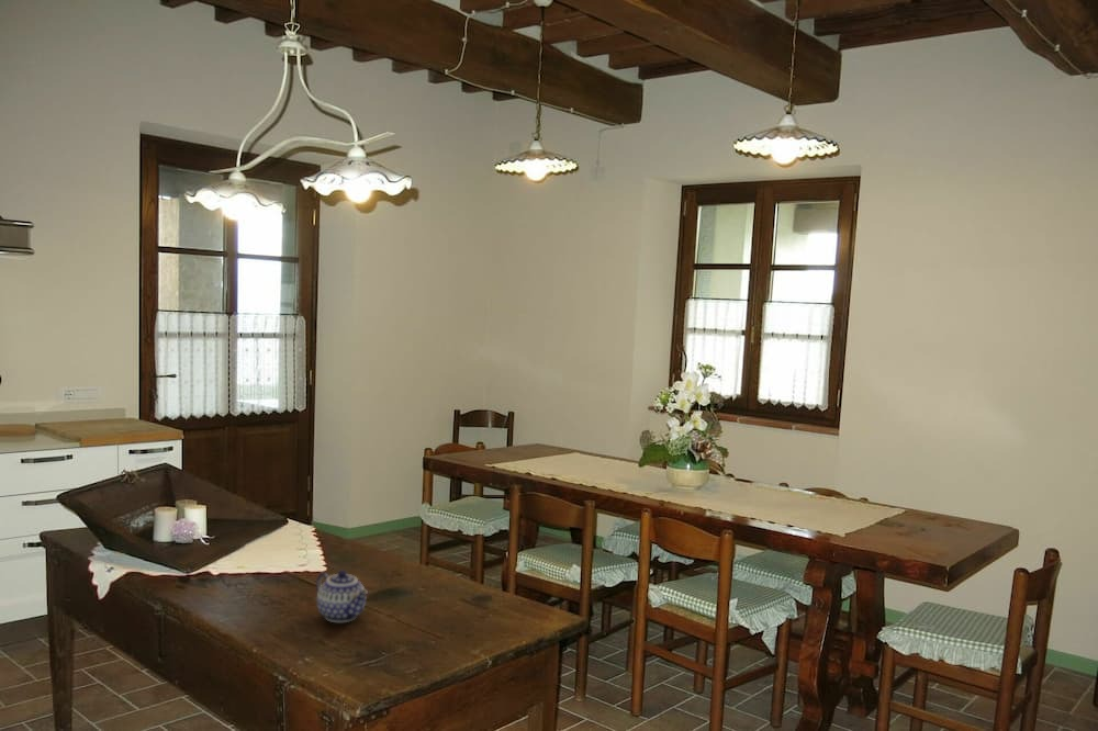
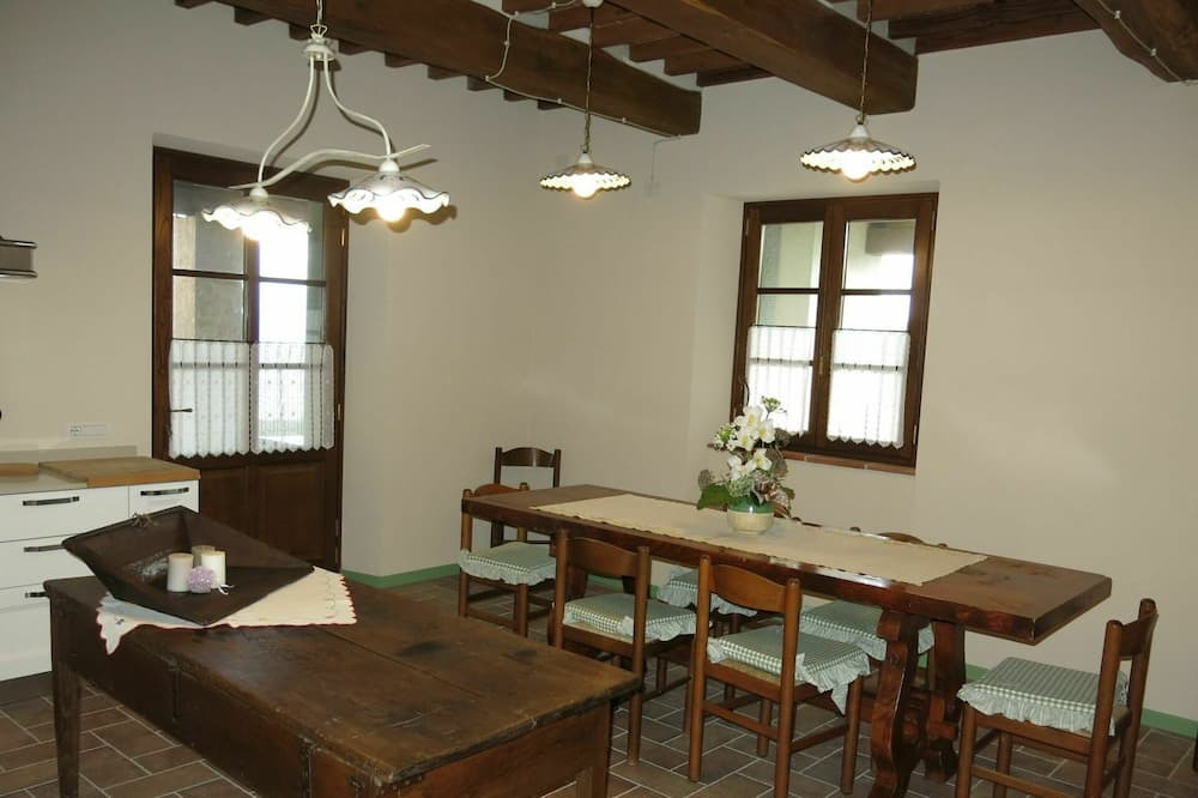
- teapot (341, 594)
